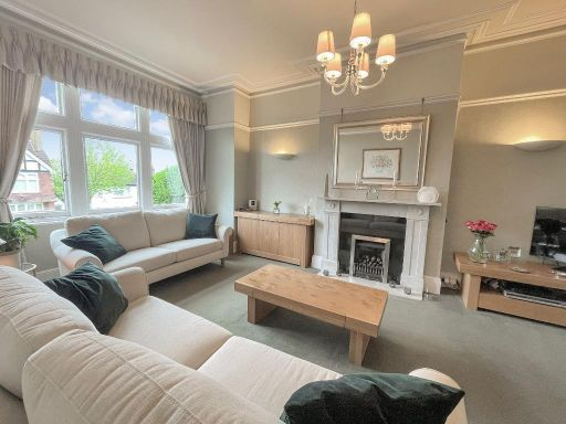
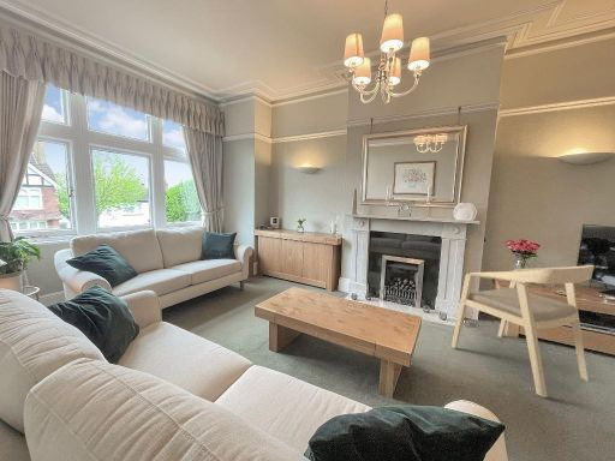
+ armchair (521, 311)
